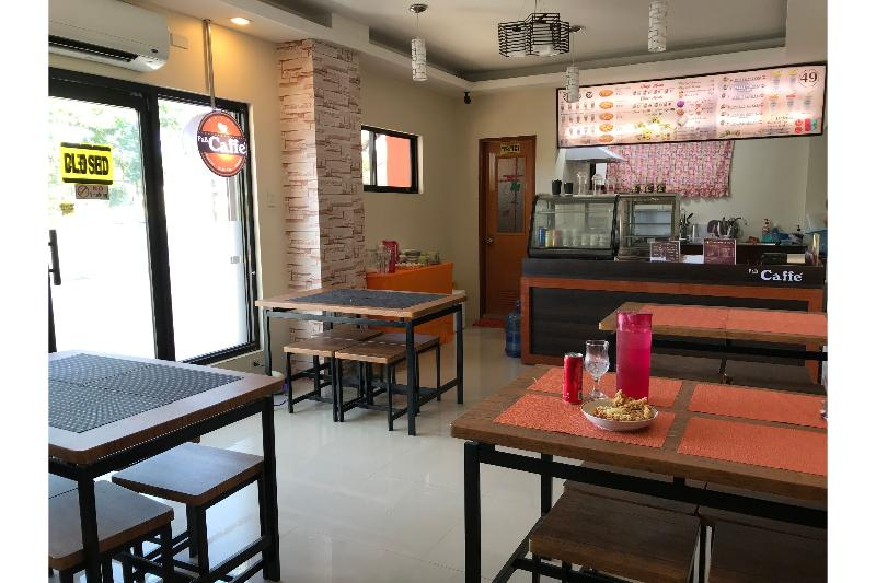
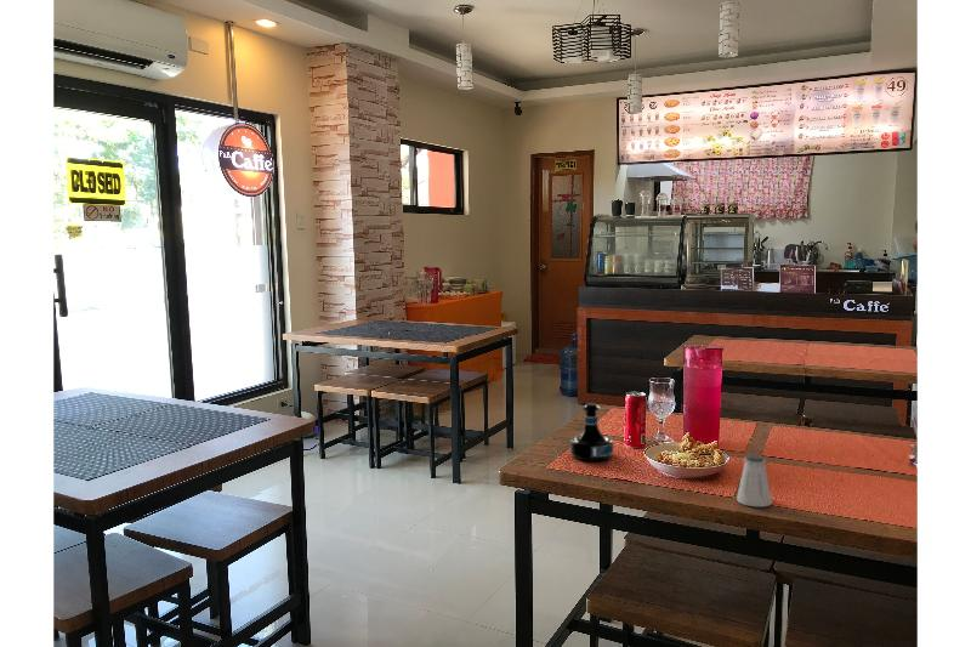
+ tequila bottle (591, 430)
+ saltshaker (754, 478)
